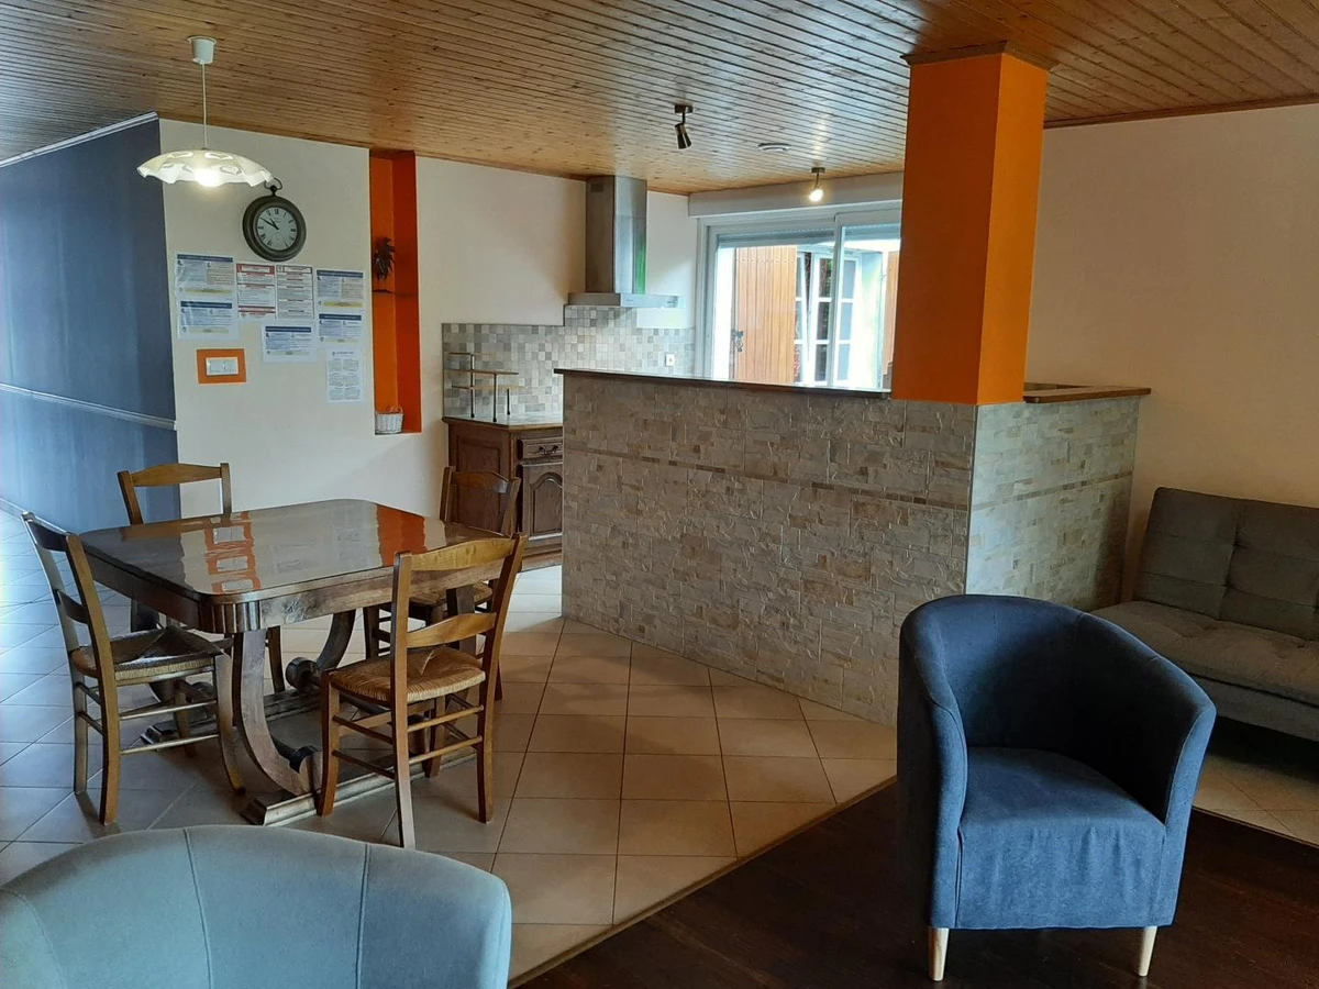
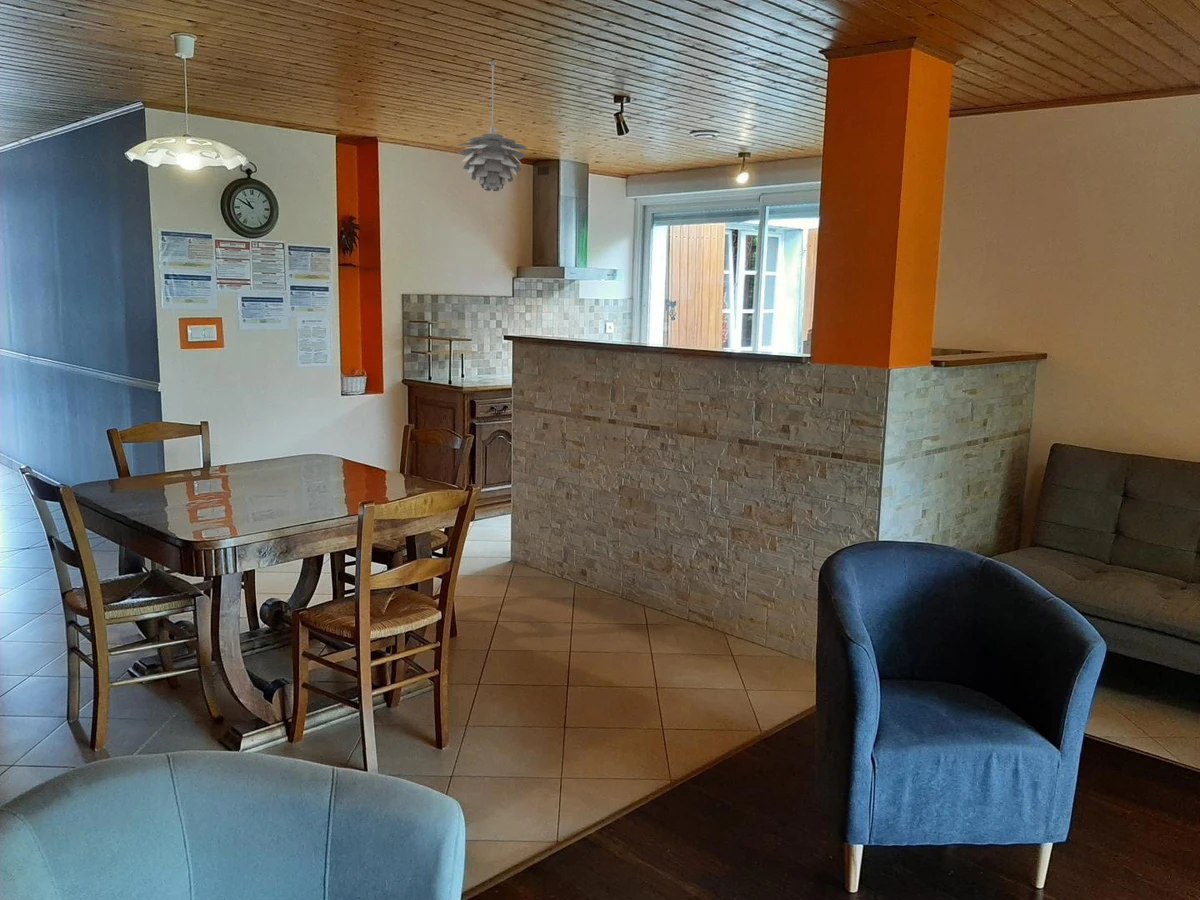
+ pendant light (493, 126)
